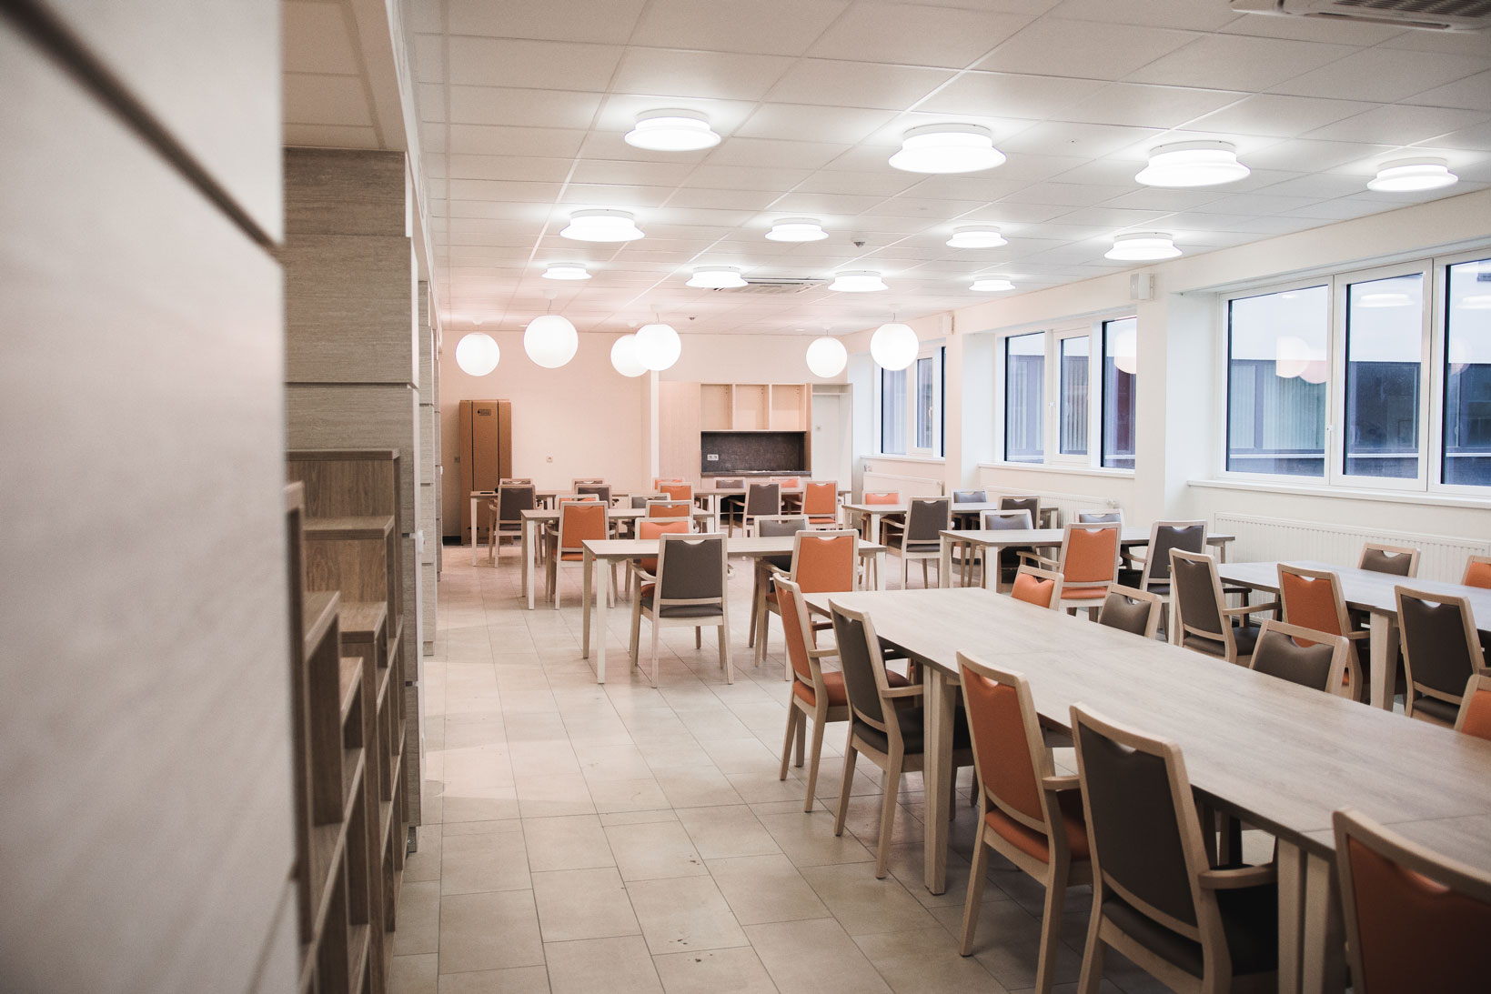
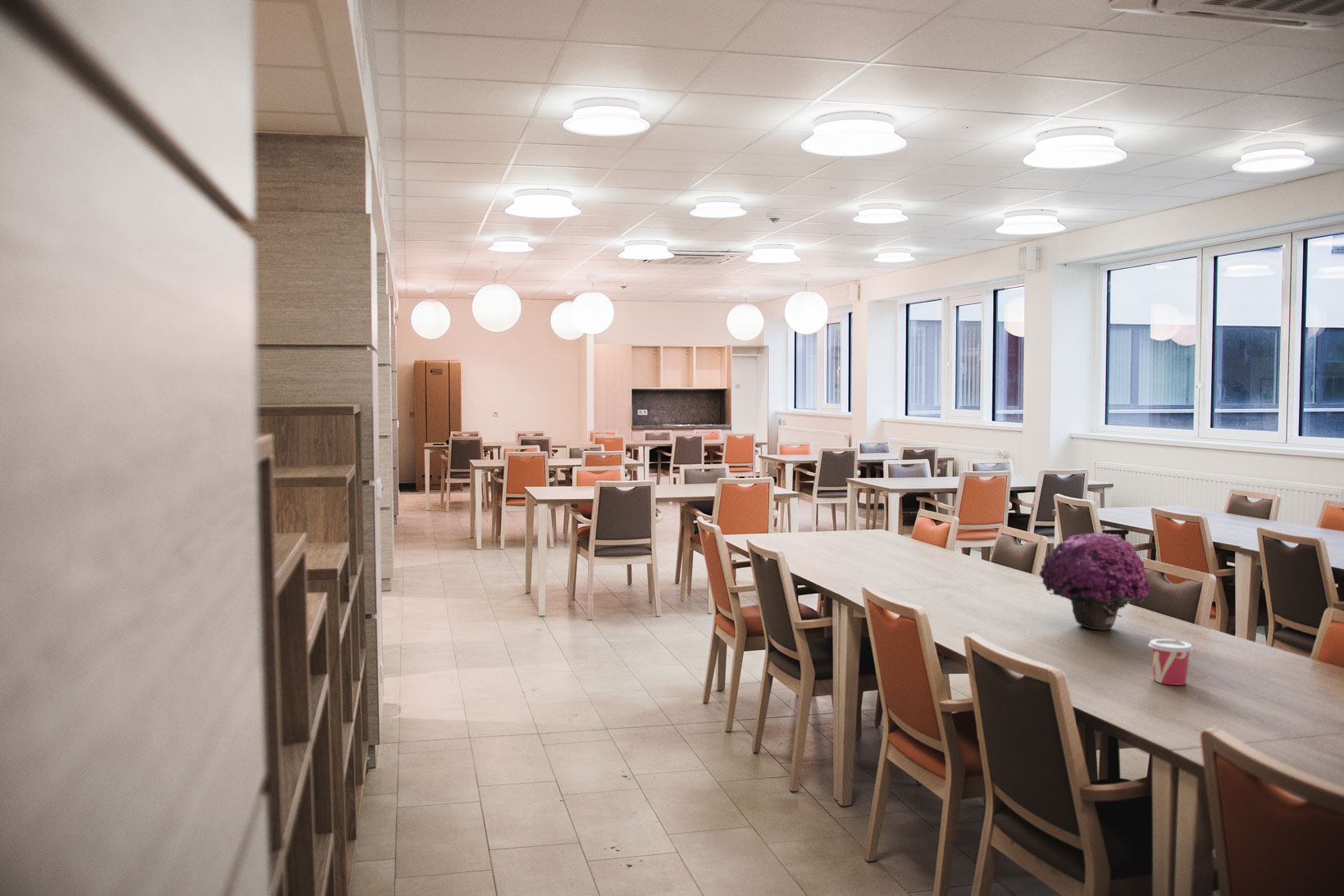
+ flower (1093, 580)
+ cup (1169, 662)
